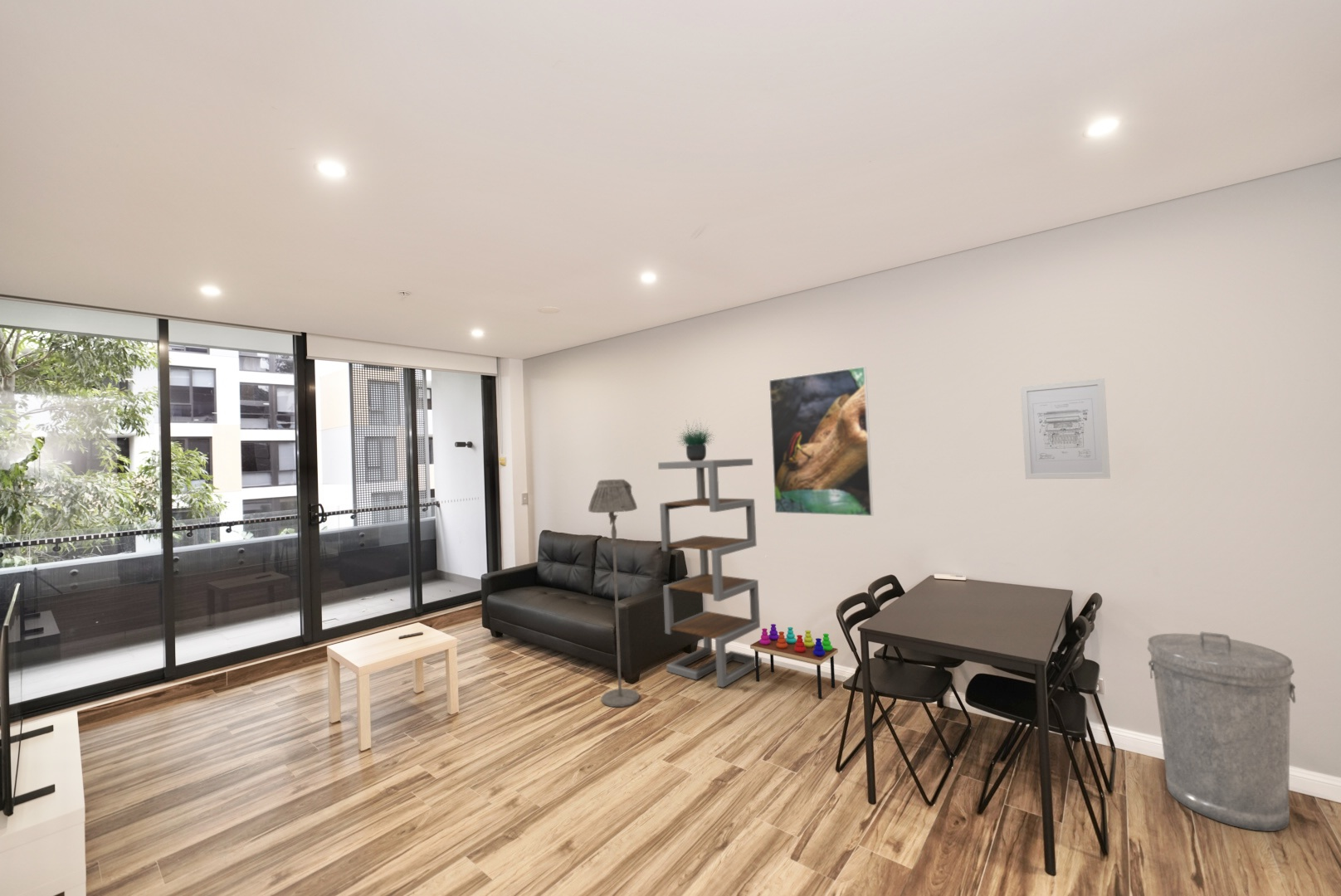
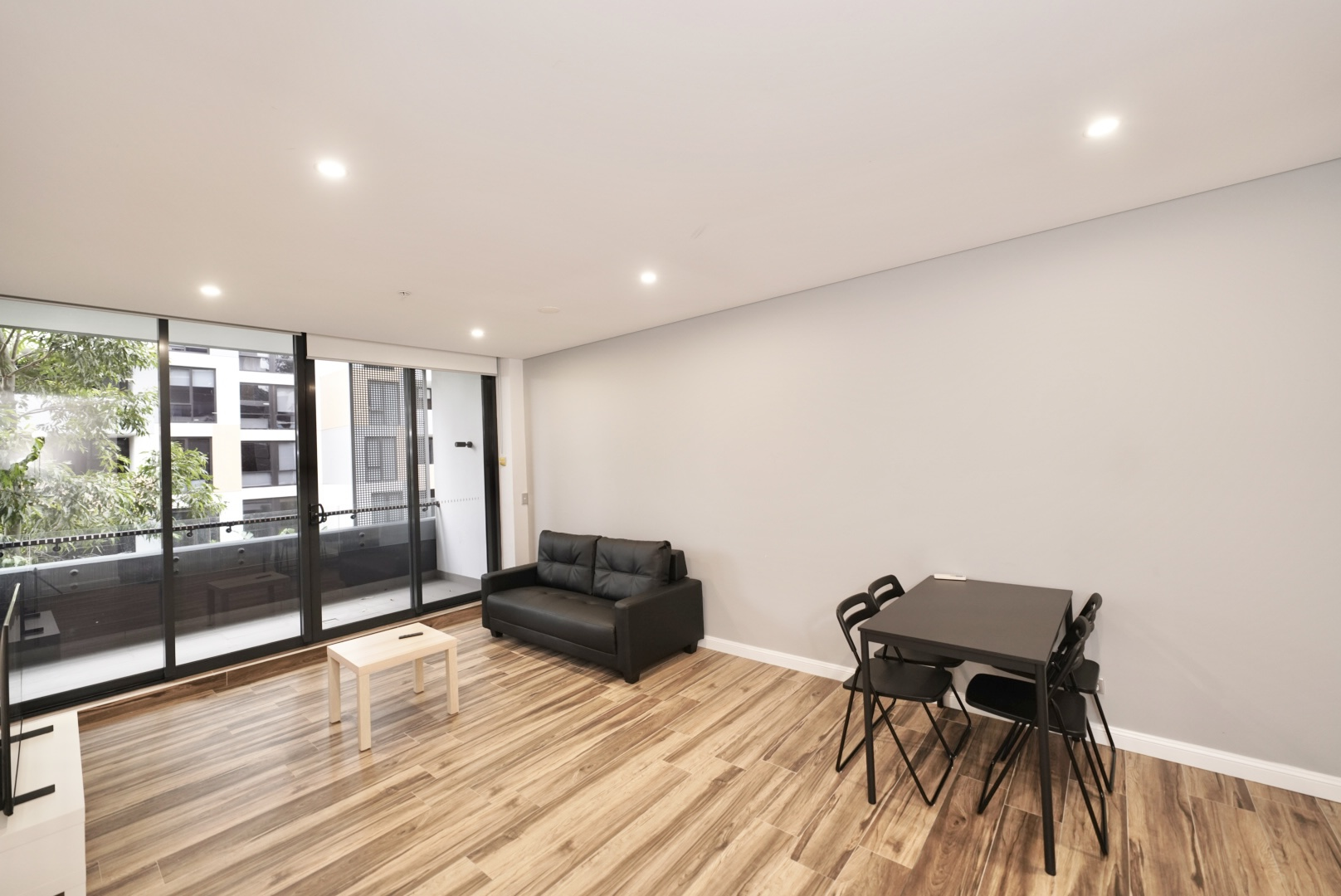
- potted plant (695, 437)
- stacking toy (796, 655)
- trash can (1219, 718)
- shelving unit (708, 563)
- floor lamp (616, 588)
- wall art (1063, 431)
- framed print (817, 443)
